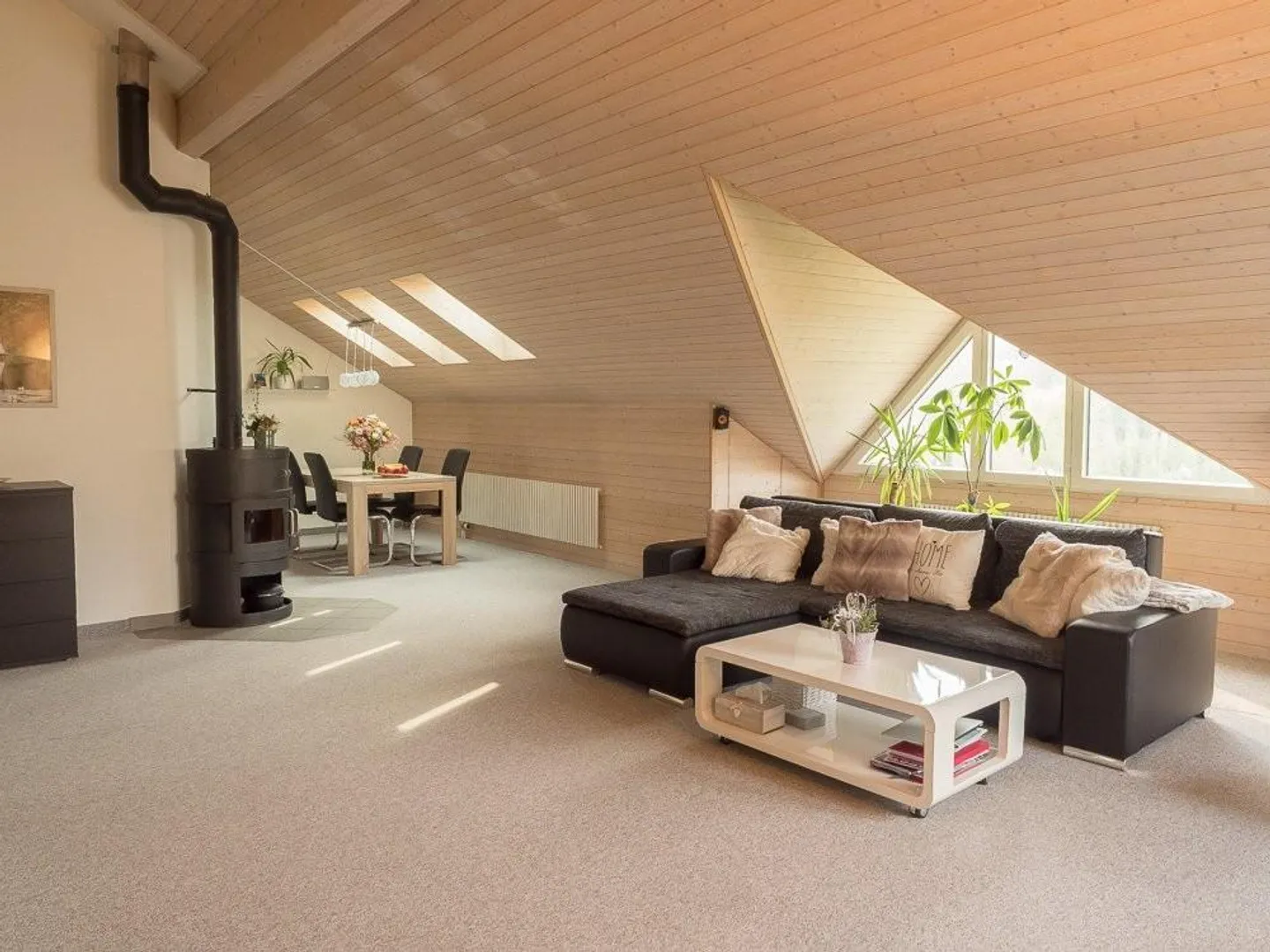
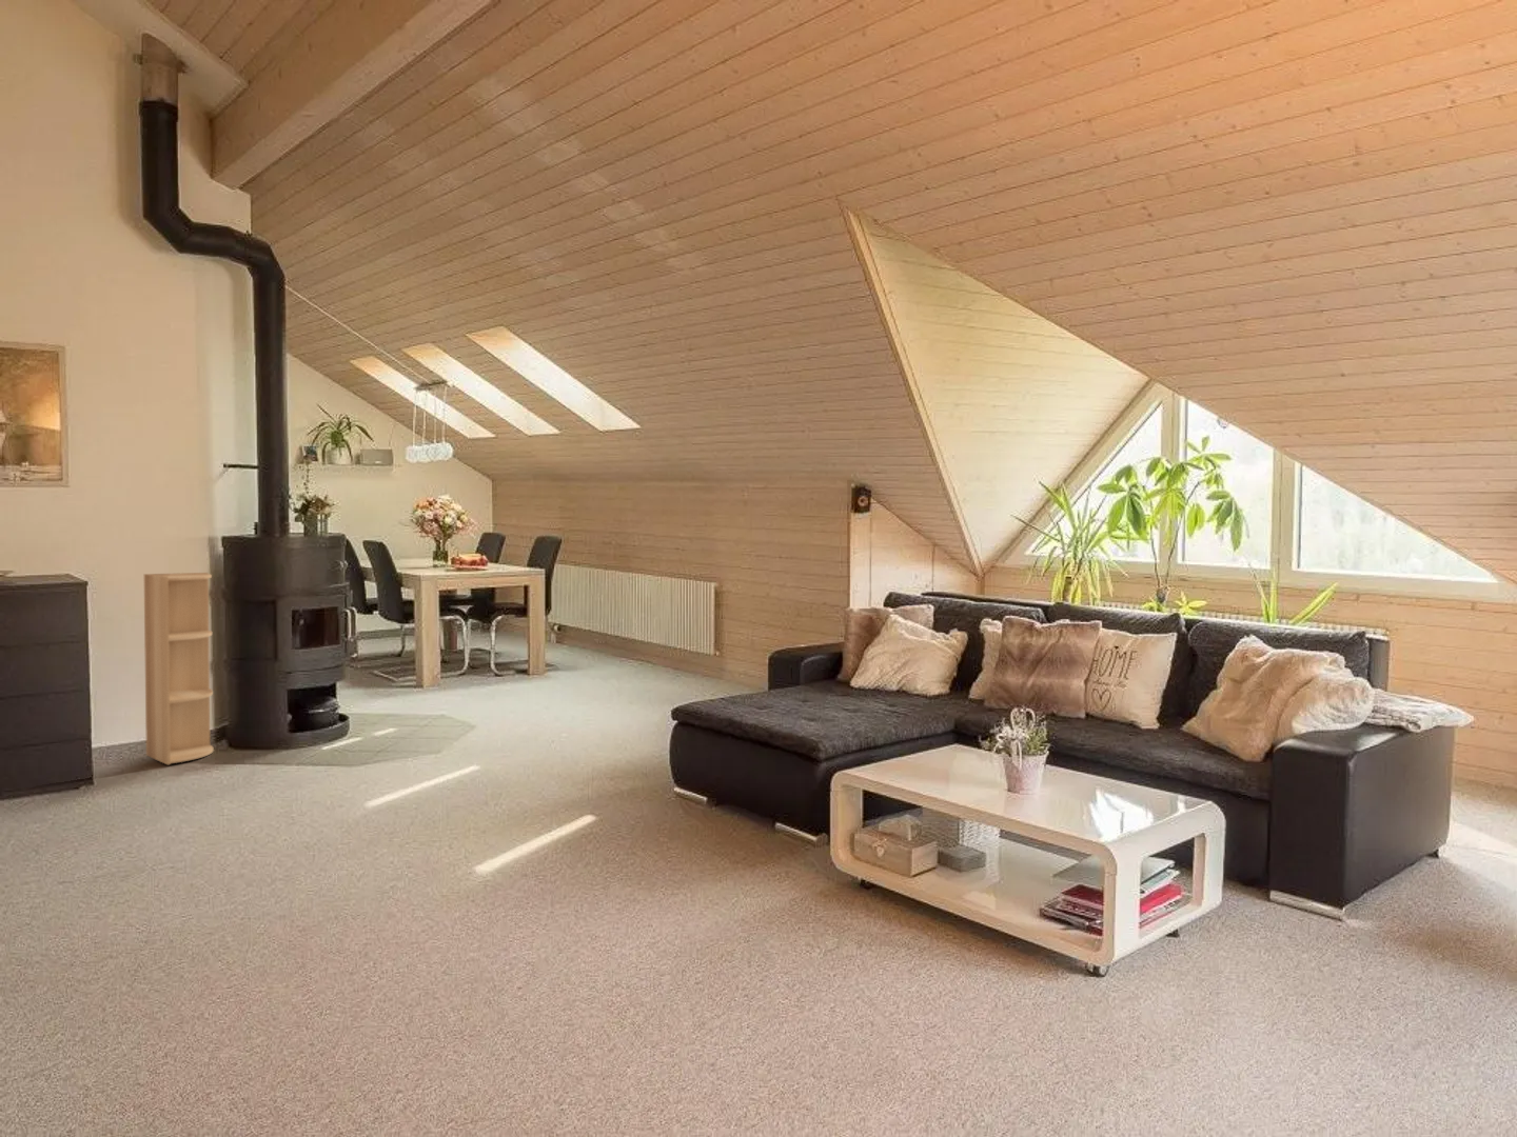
+ shelf (188, 665)
